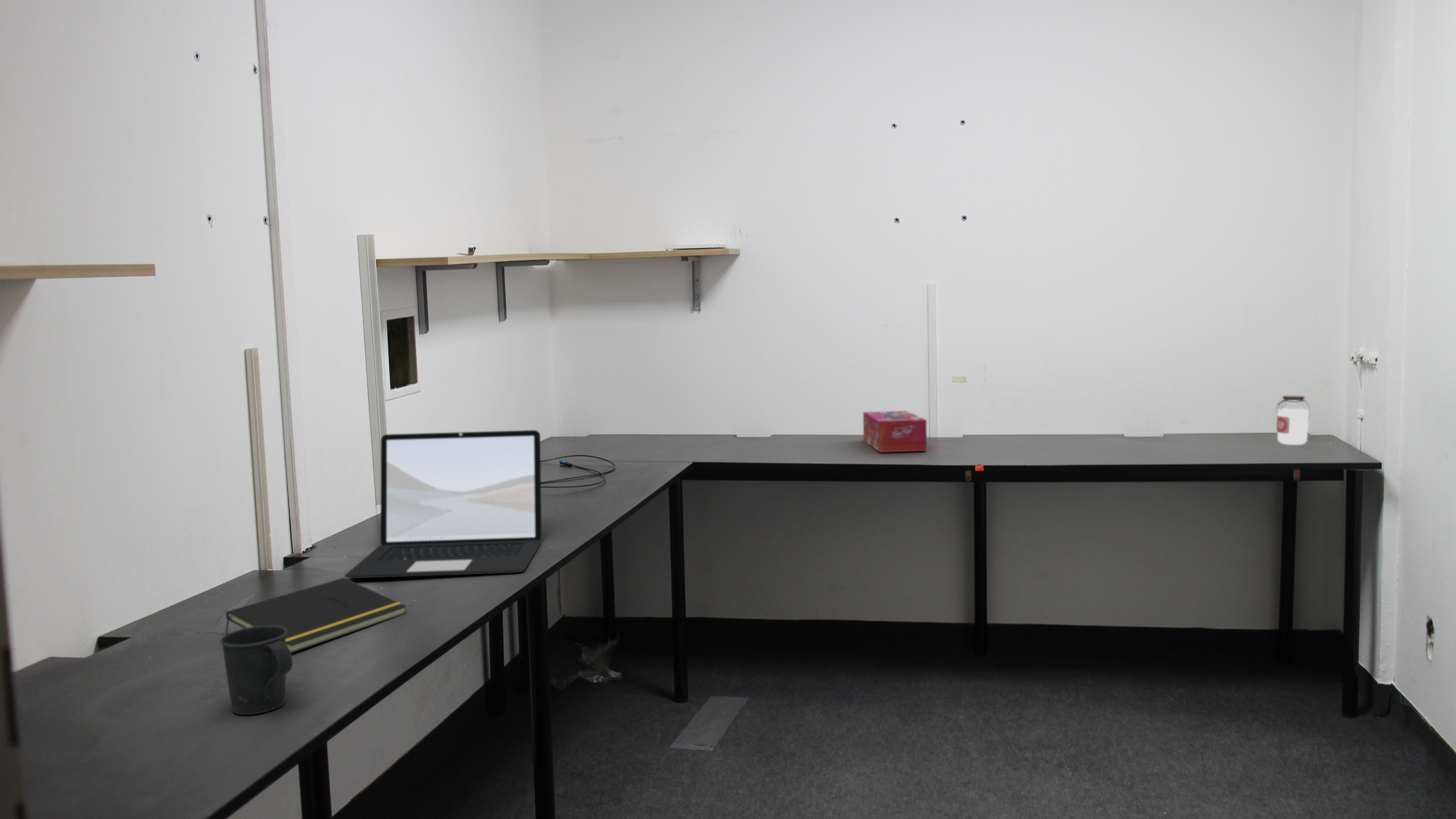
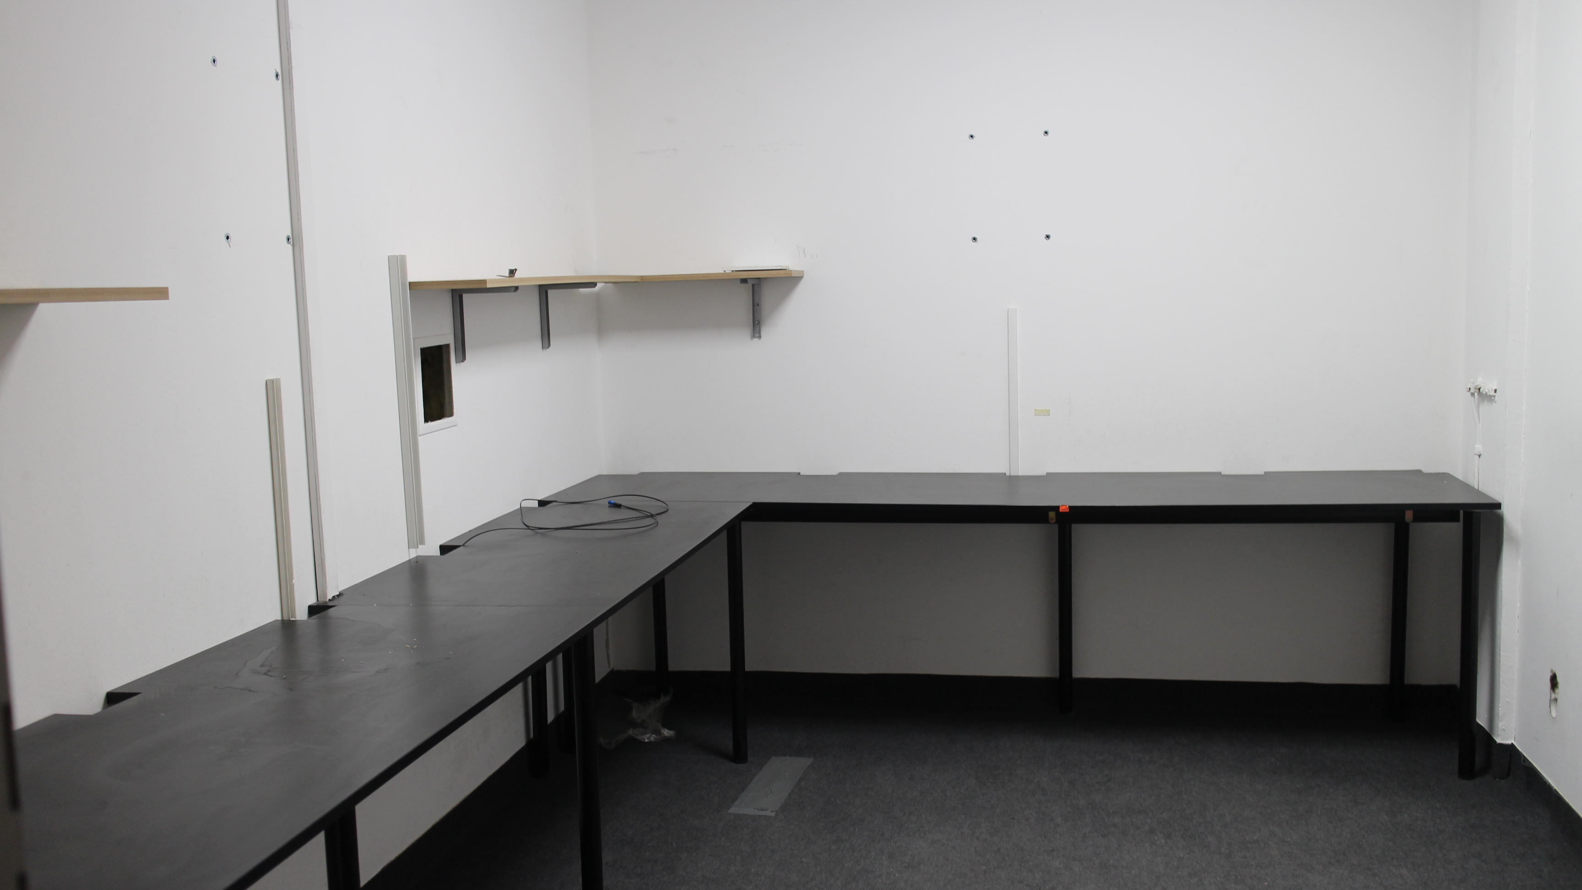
- laptop (448, 500)
- tissue box (894, 431)
- mug (263, 672)
- notepad (319, 612)
- jar (1293, 420)
